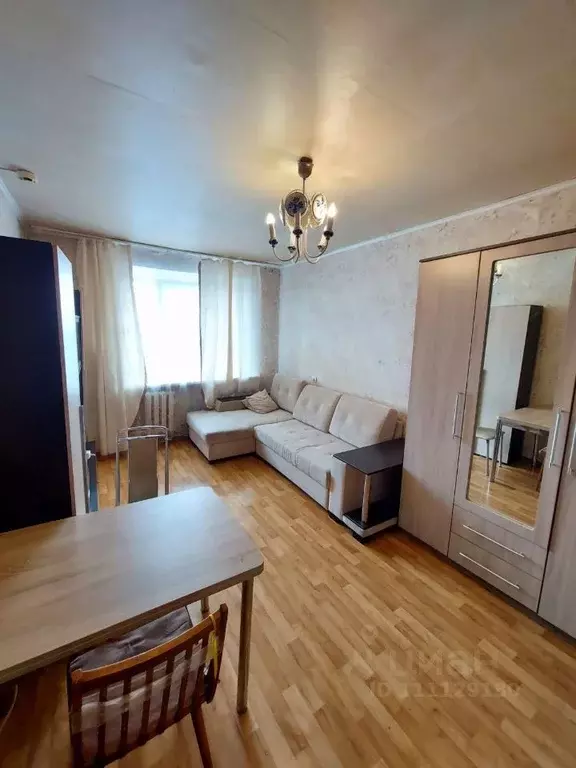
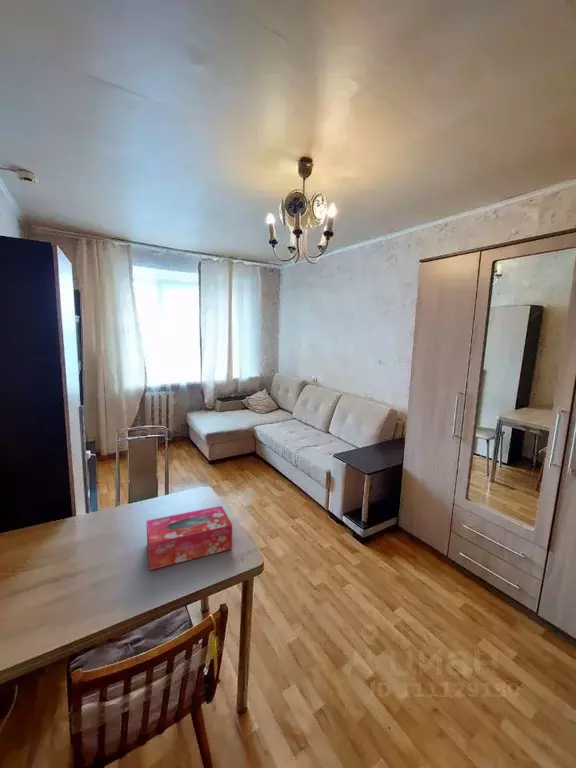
+ tissue box (189, 534)
